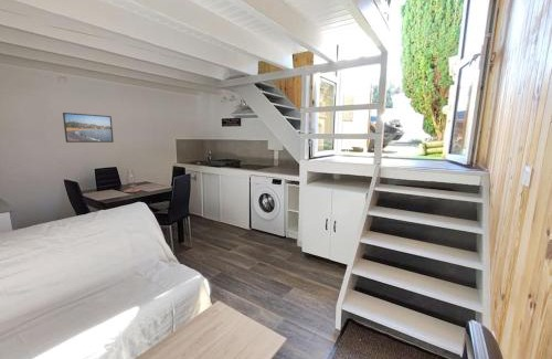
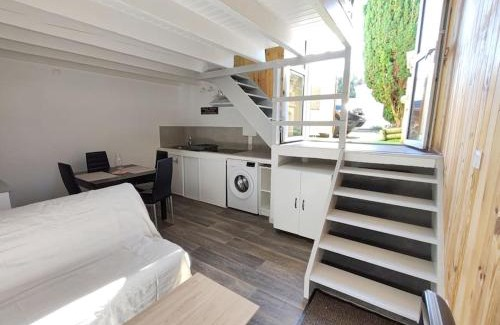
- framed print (89, 128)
